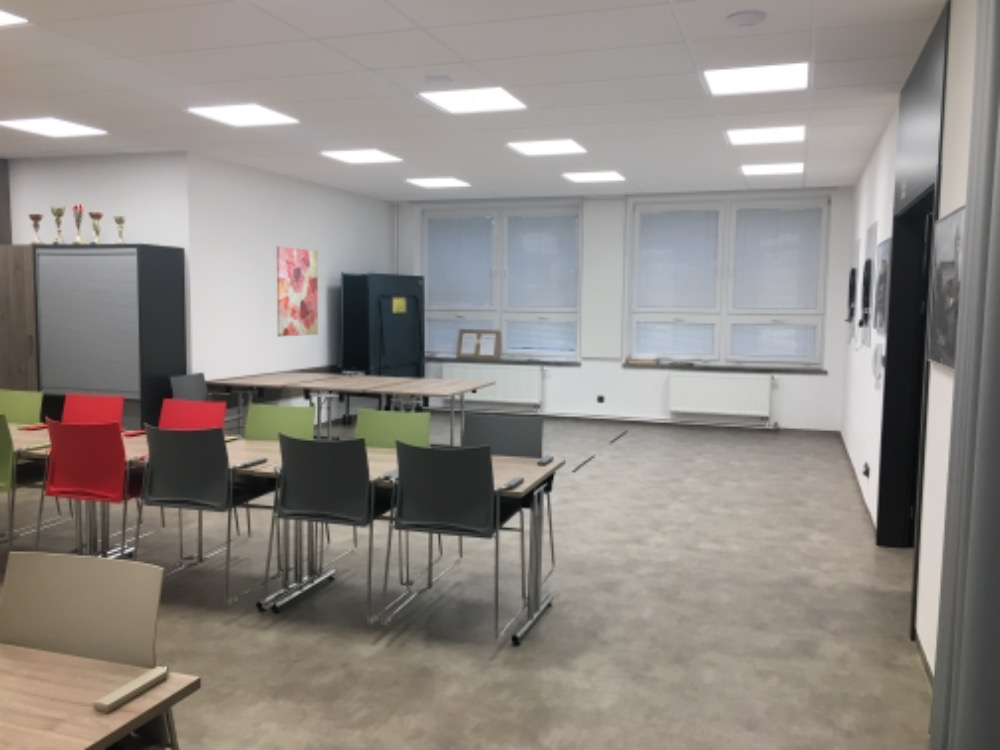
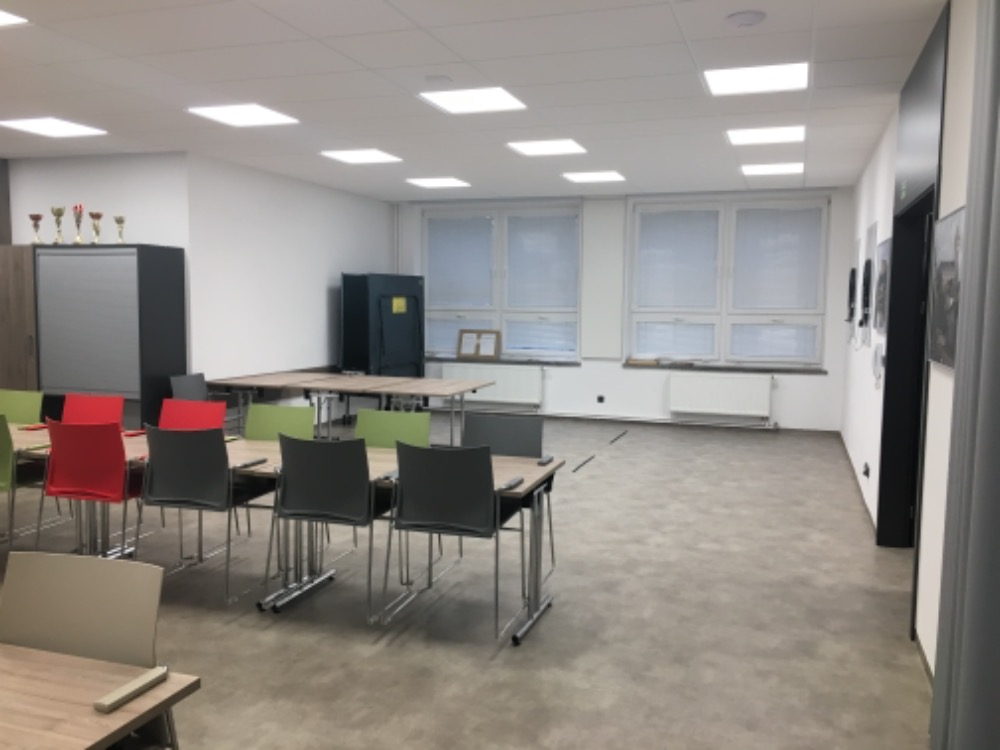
- wall art (298, 292)
